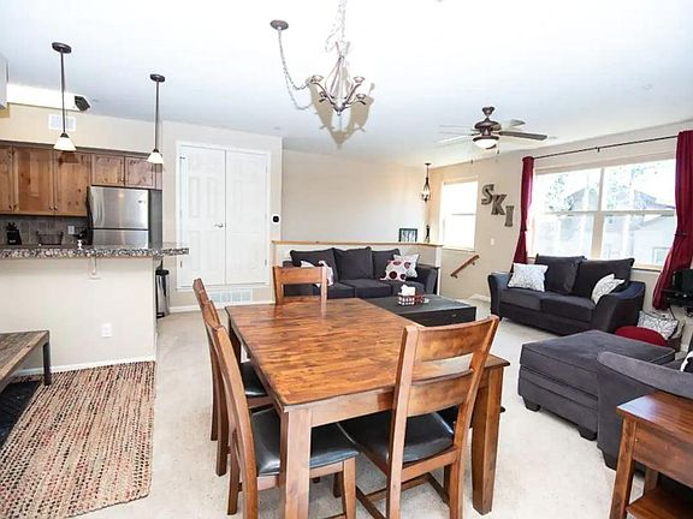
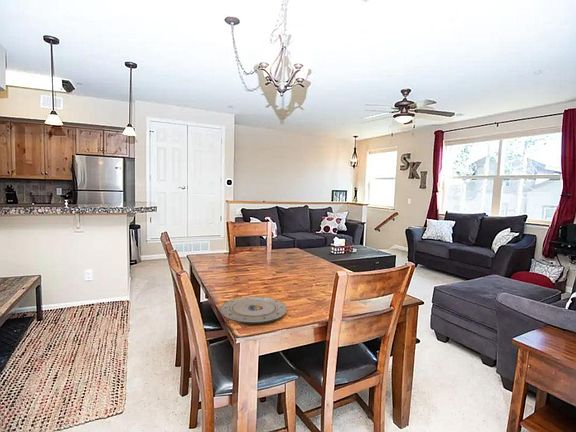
+ plate (253, 309)
